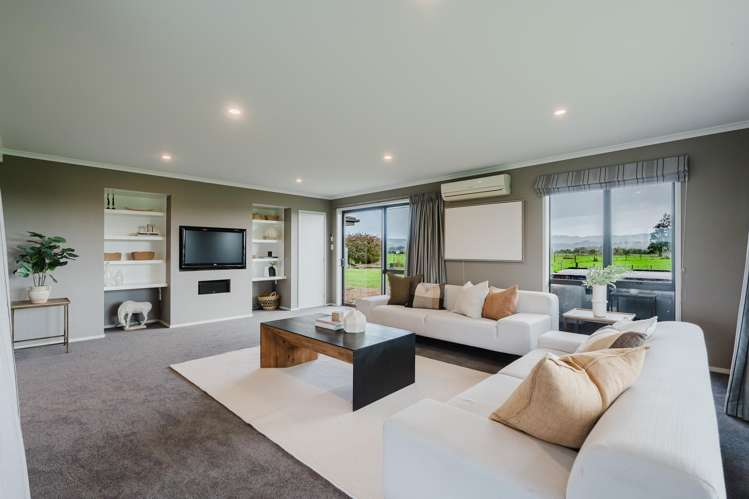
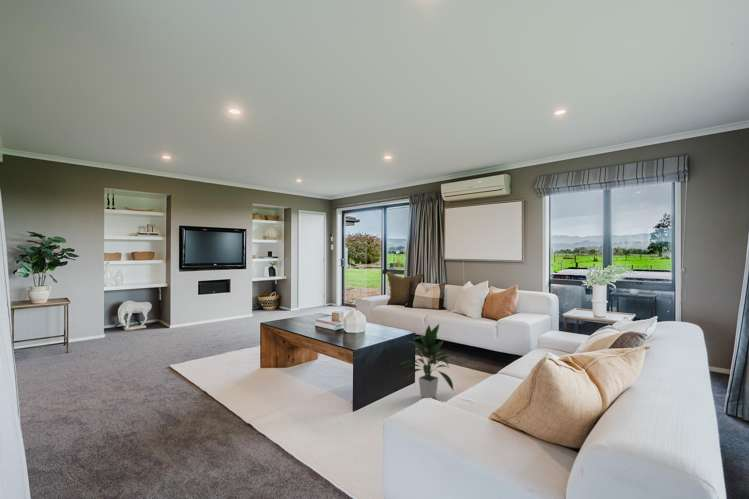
+ indoor plant (429, 361)
